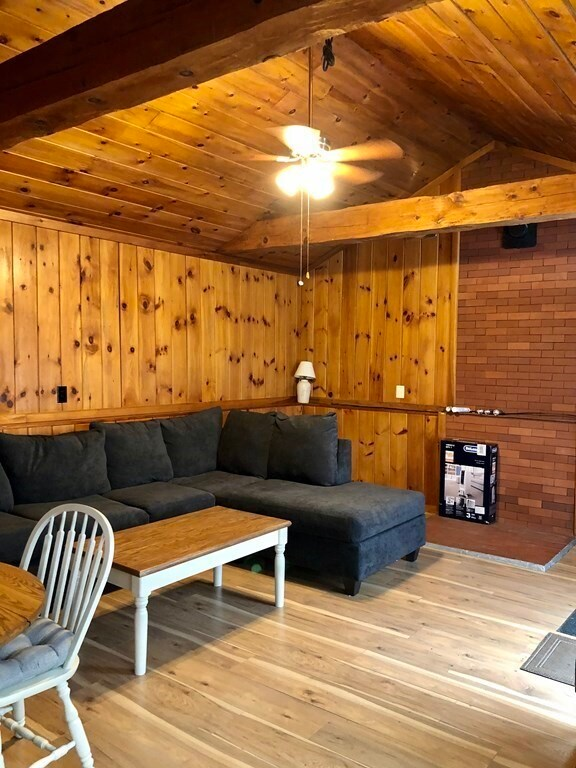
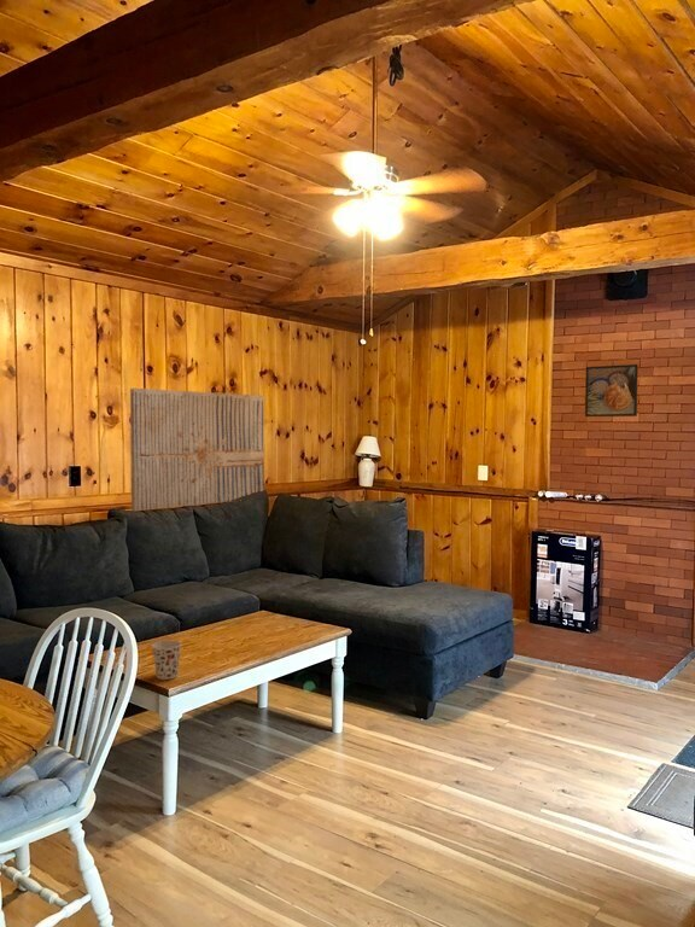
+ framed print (611, 391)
+ cup (167, 660)
+ wall art (203, 448)
